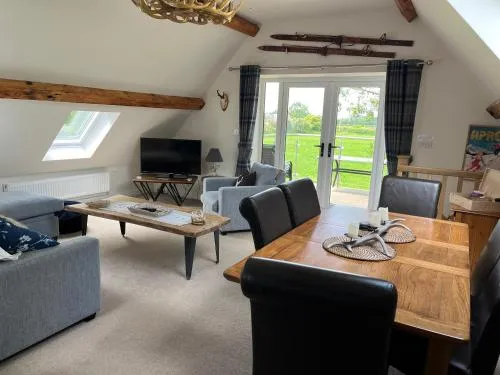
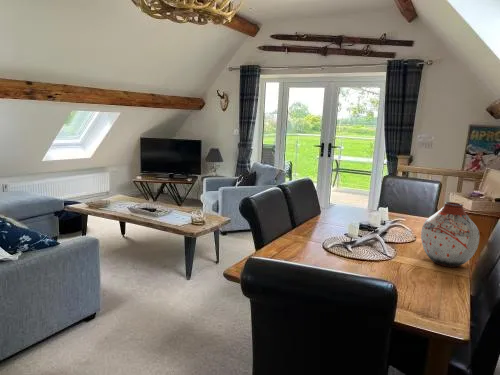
+ vase (449, 233)
